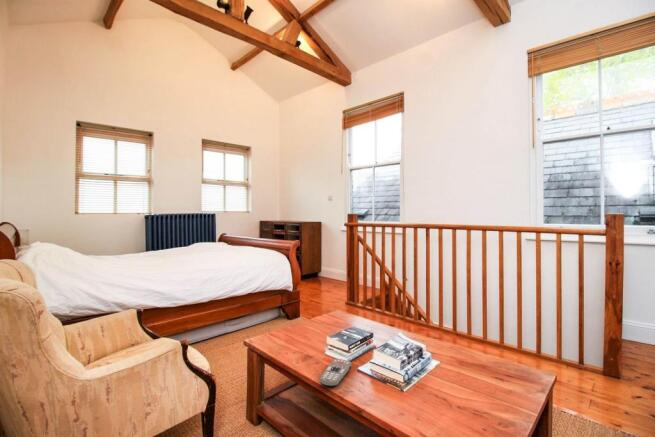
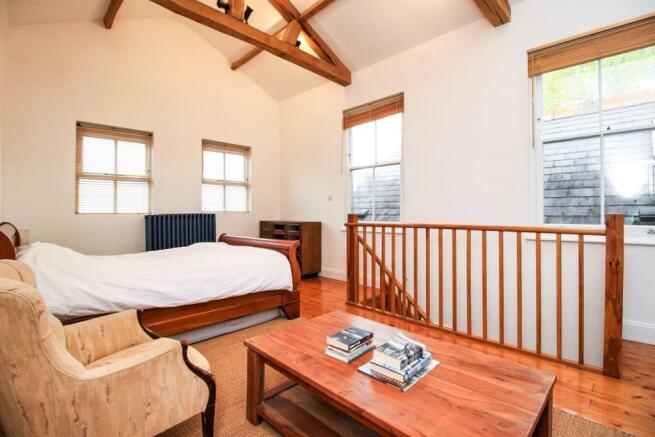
- remote control (335, 372)
